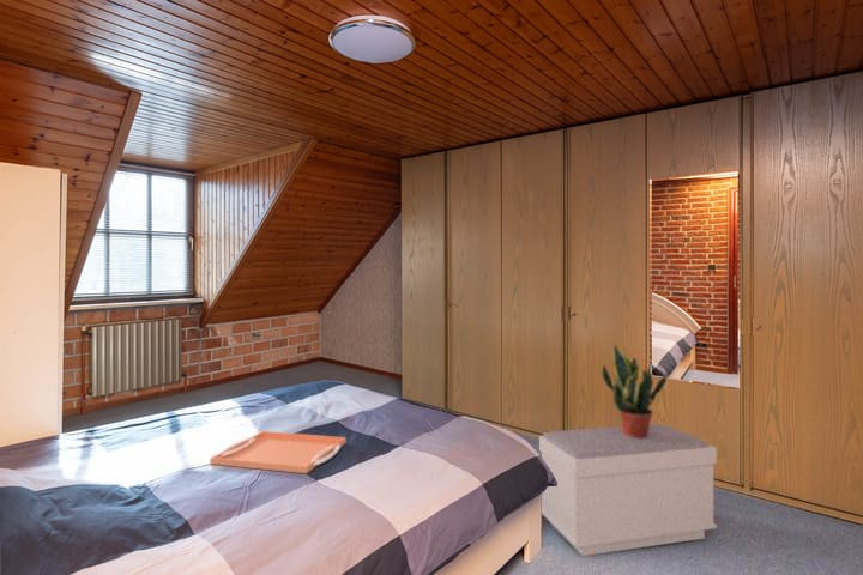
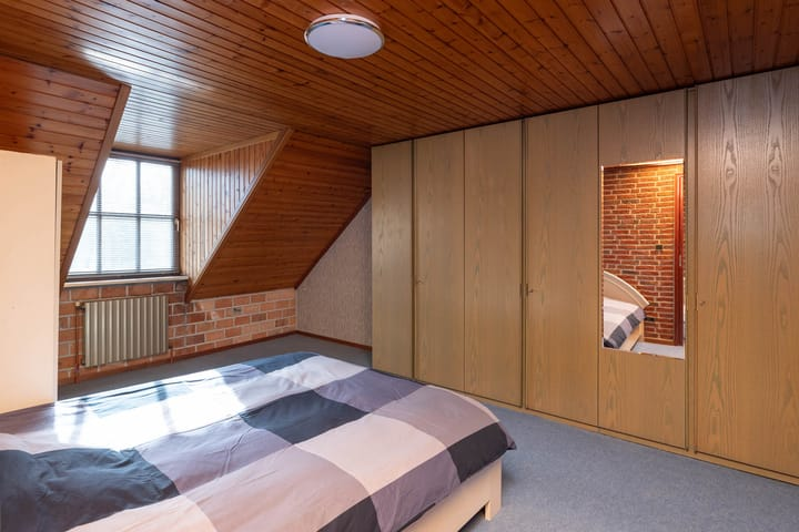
- bench (623, 482)
- potted plant (638, 389)
- serving tray (282, 449)
